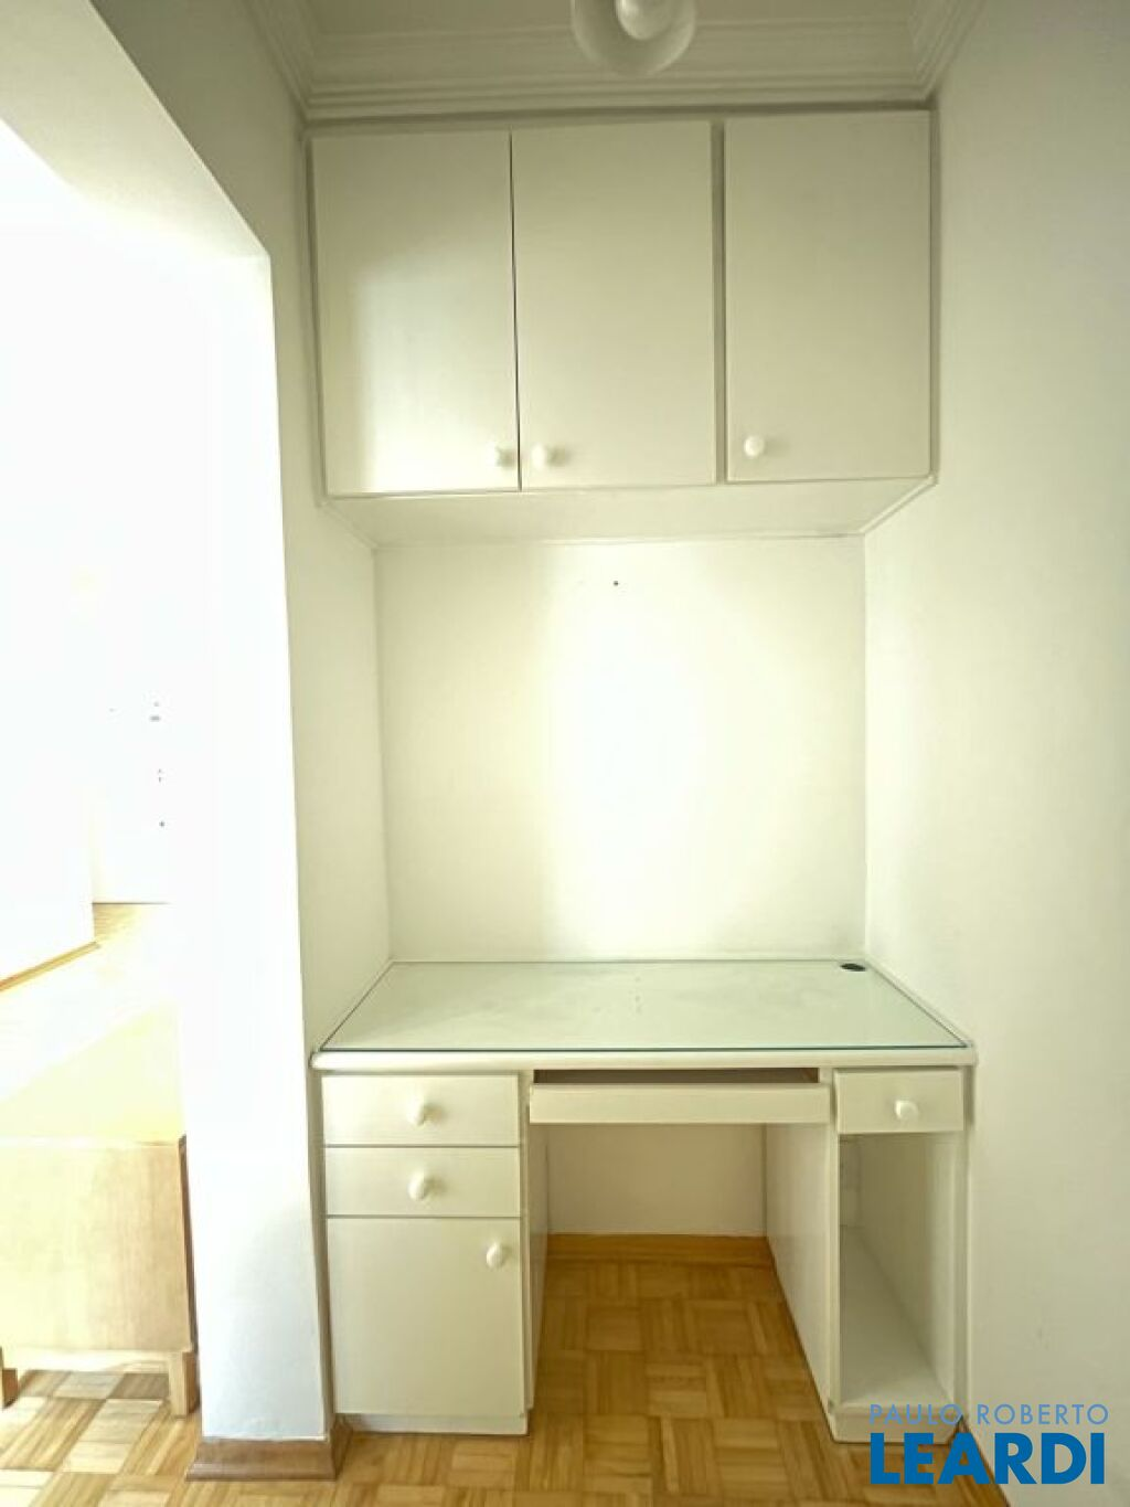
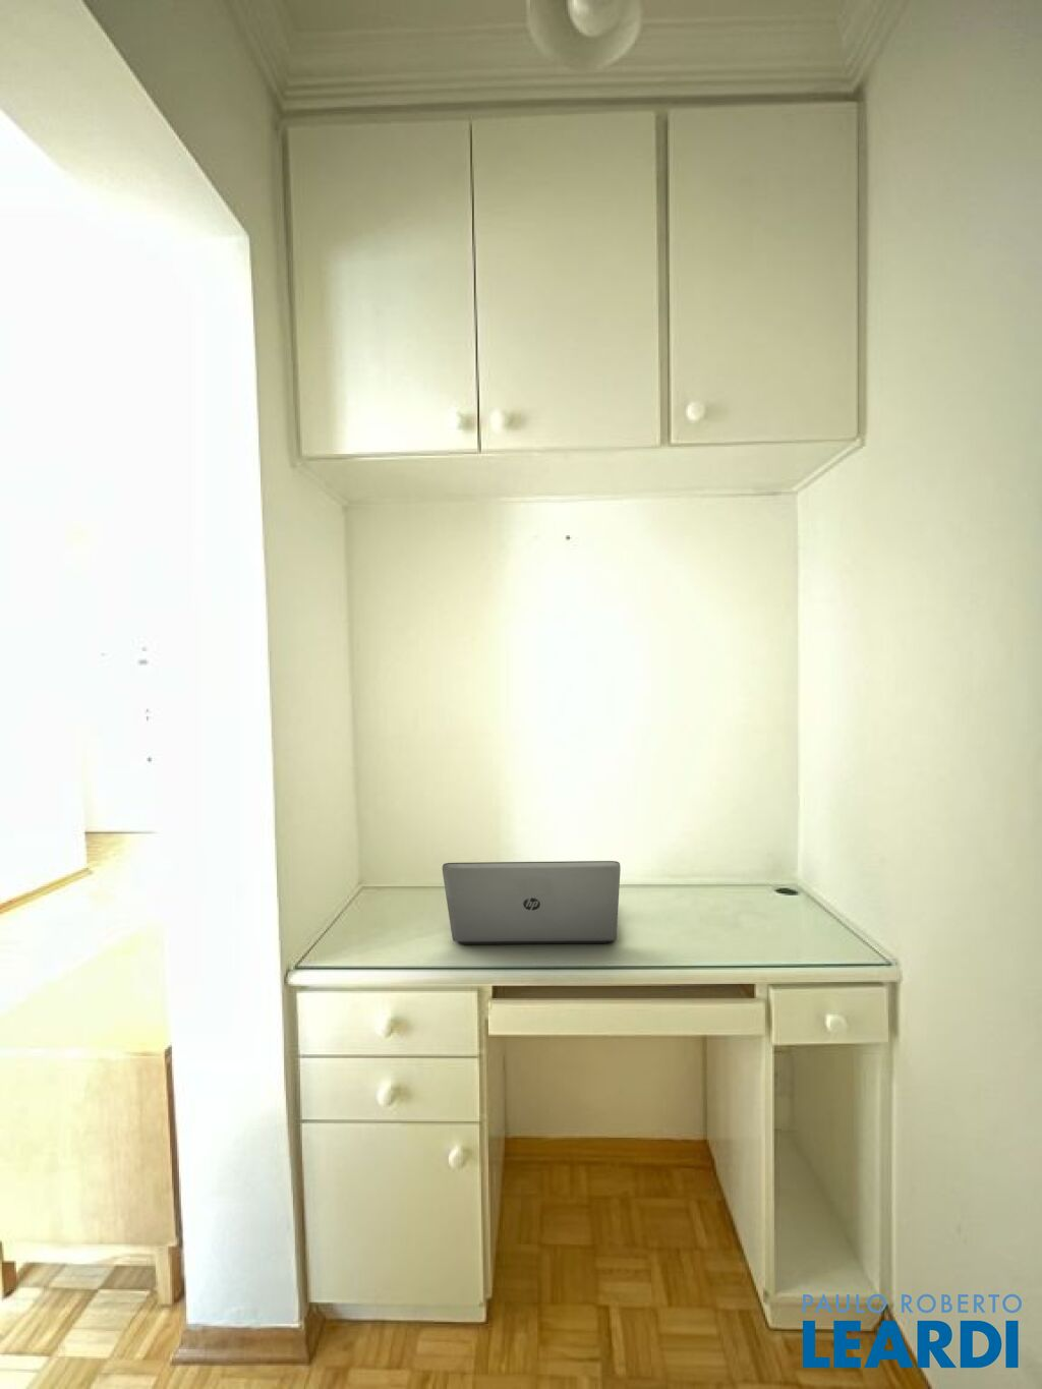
+ laptop (533, 886)
